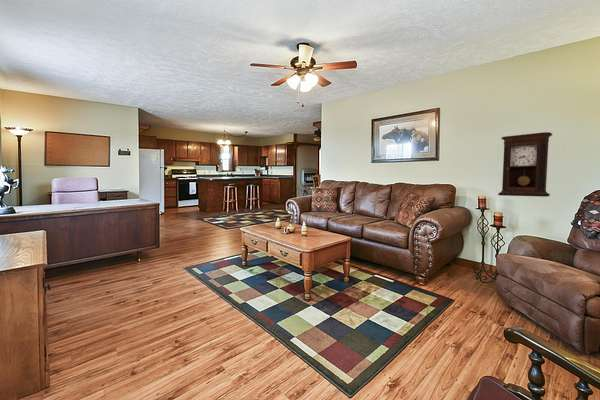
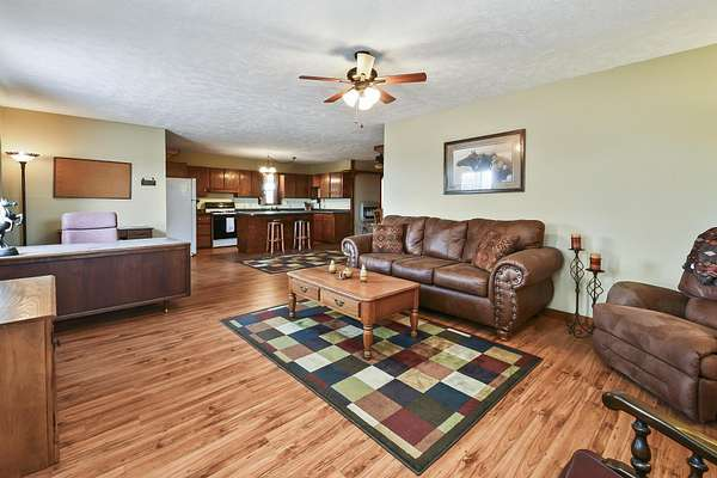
- pendulum clock (523, 165)
